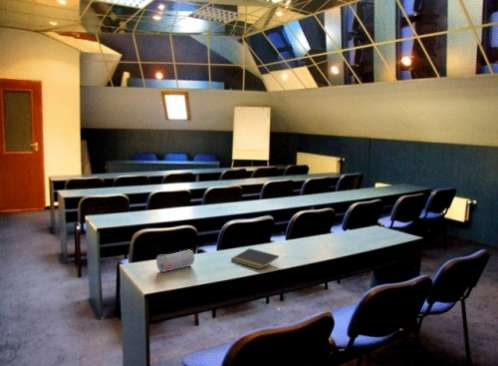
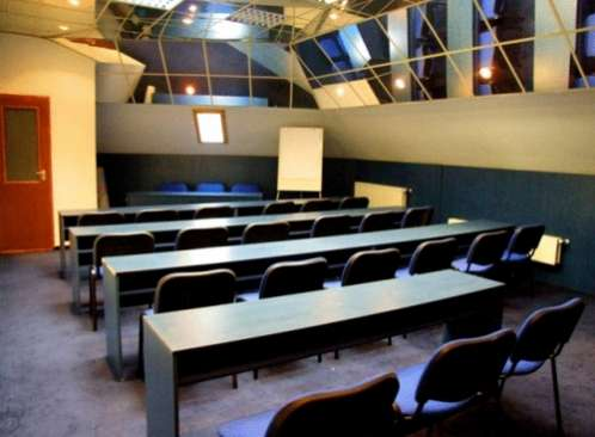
- pencil case (175, 260)
- notepad (254, 258)
